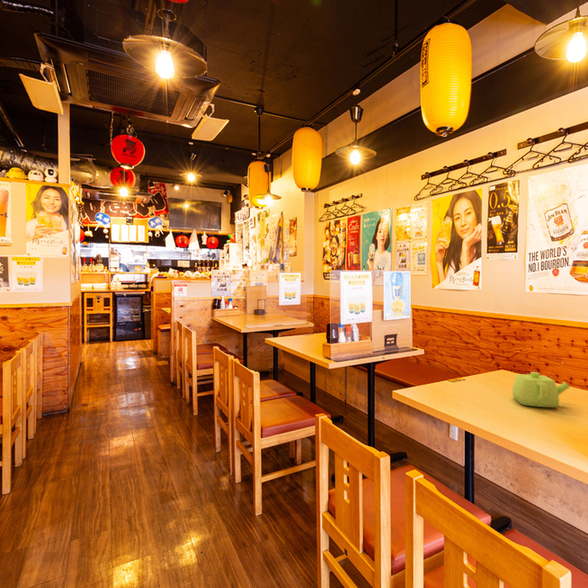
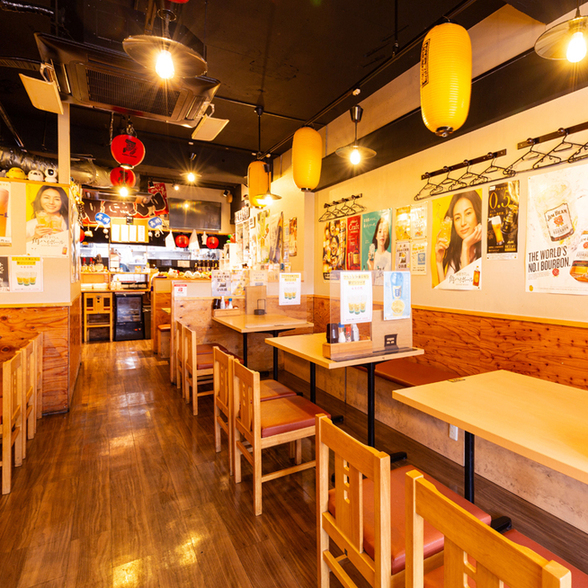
- teapot (543, 389)
